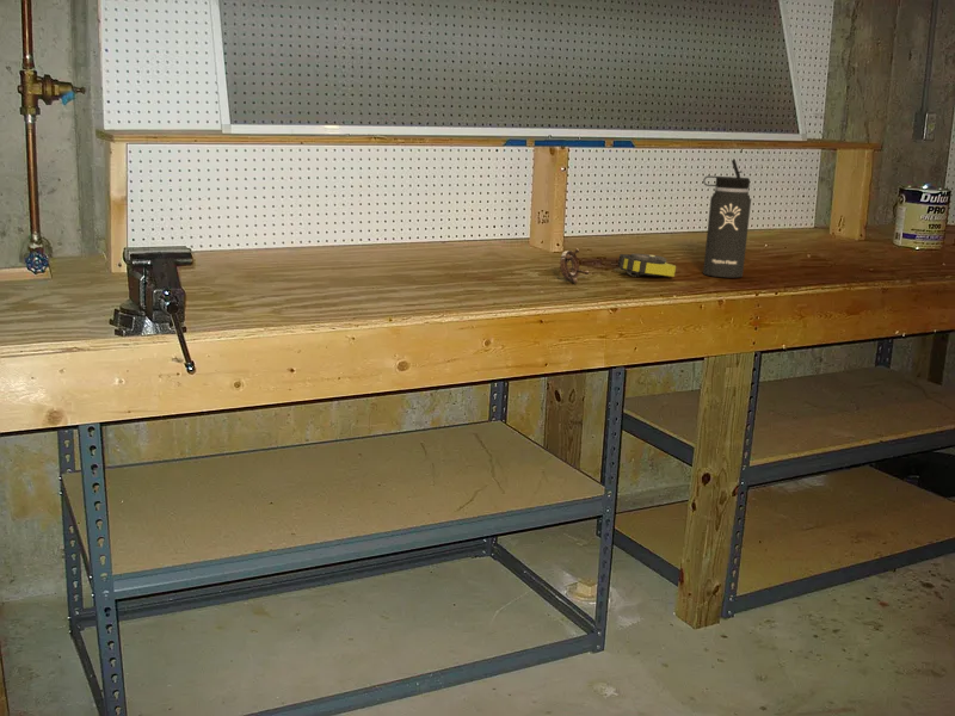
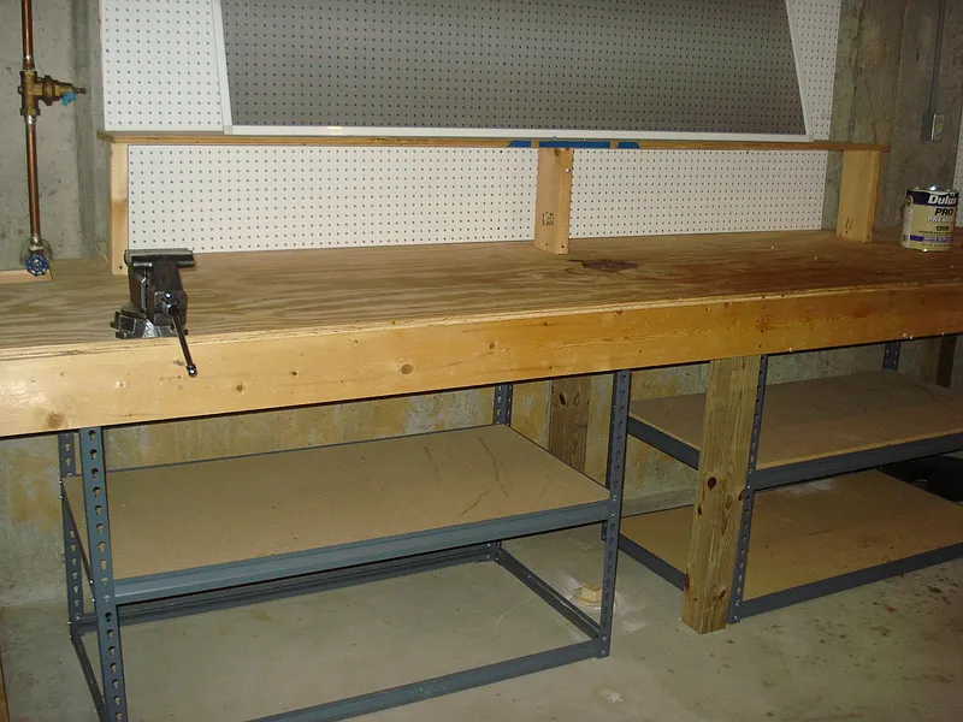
- clamp (574, 265)
- tape measure (643, 265)
- thermos bottle (723, 217)
